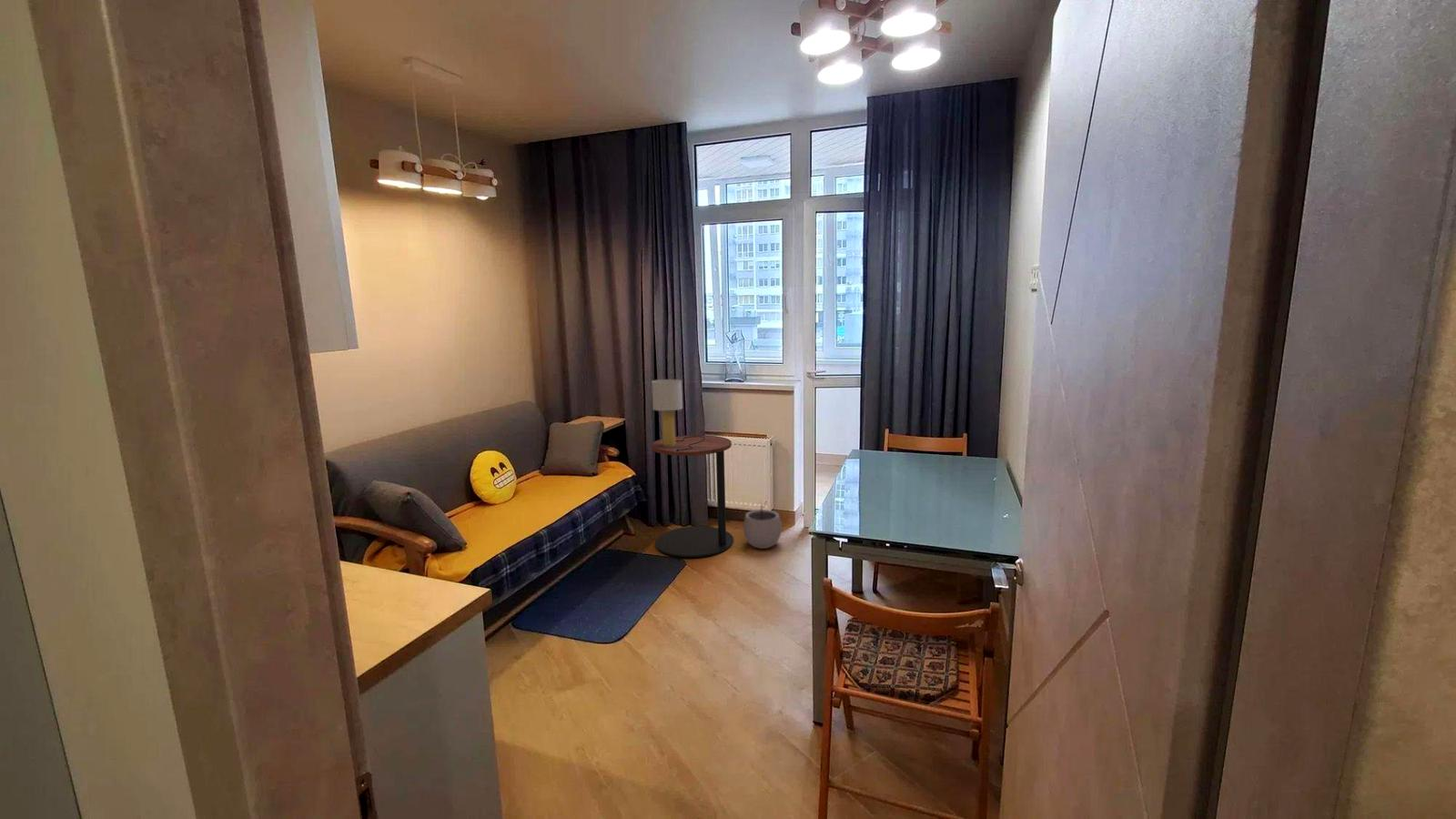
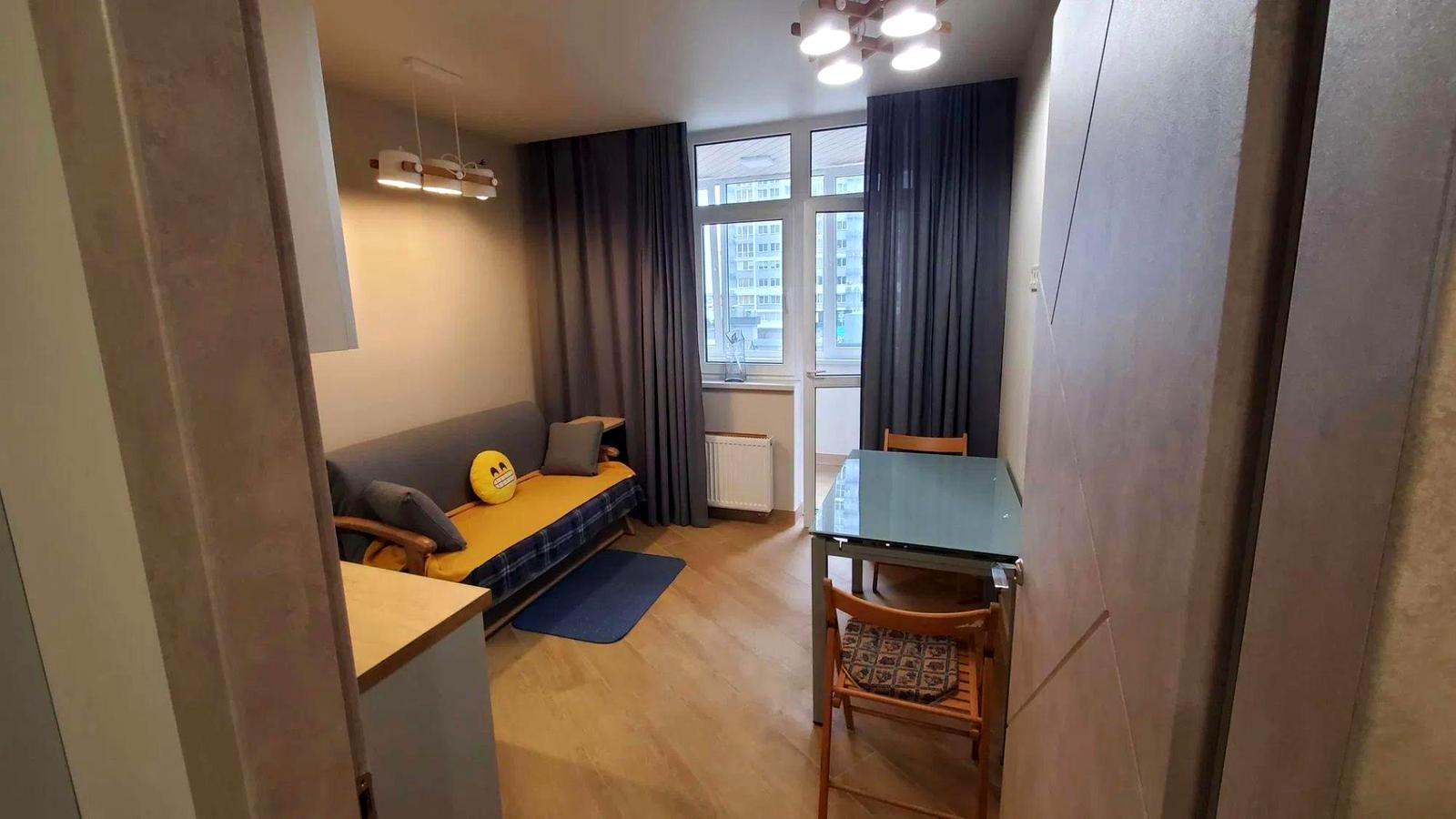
- plant pot (762, 523)
- table lamp (680, 409)
- side table (717, 492)
